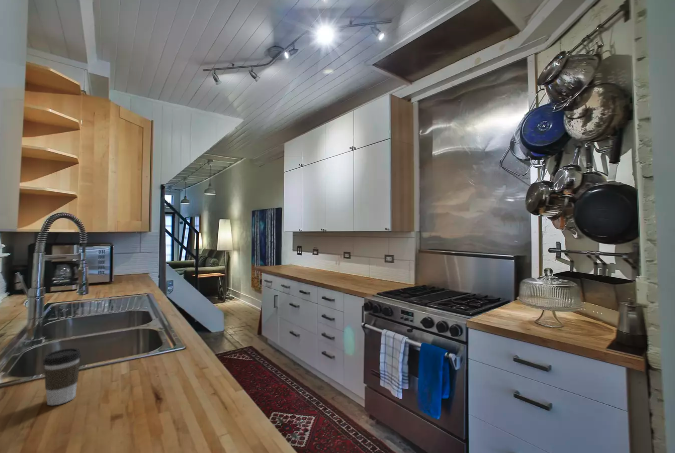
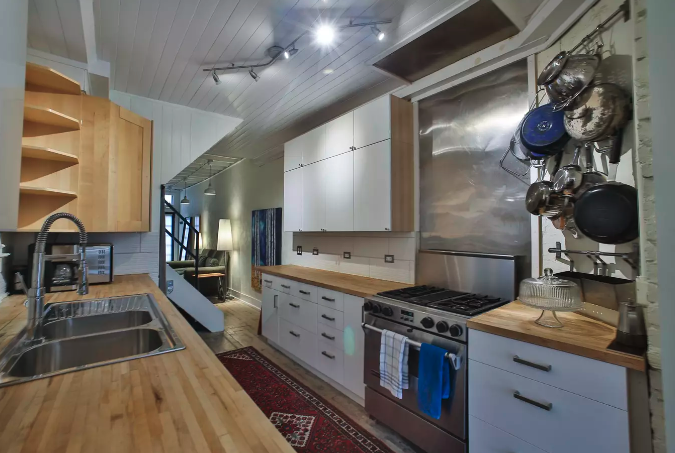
- coffee cup (62, 376)
